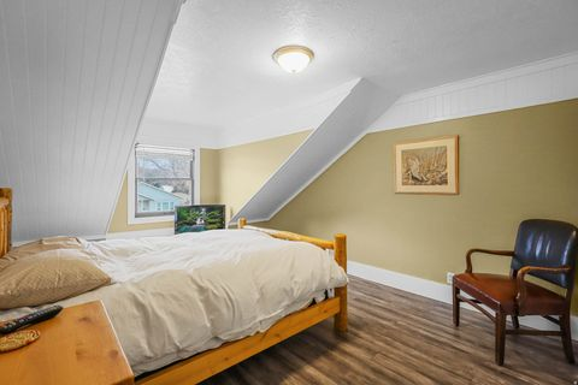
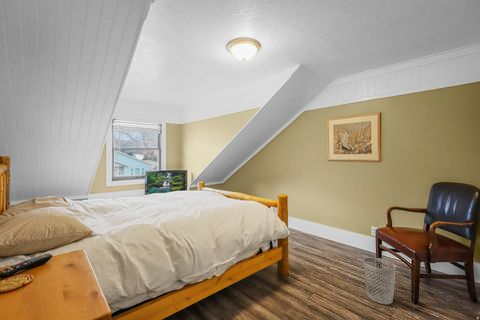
+ wastebasket (379, 280)
